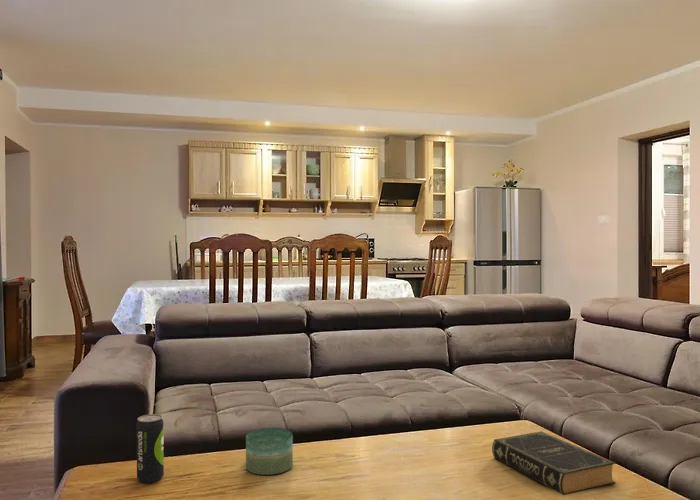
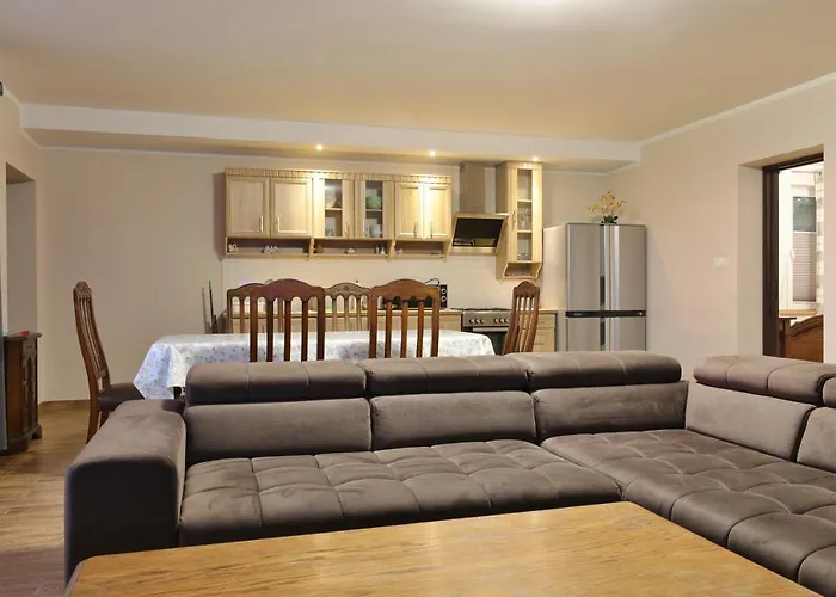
- candle (269, 450)
- book (550, 460)
- beverage can (150, 448)
